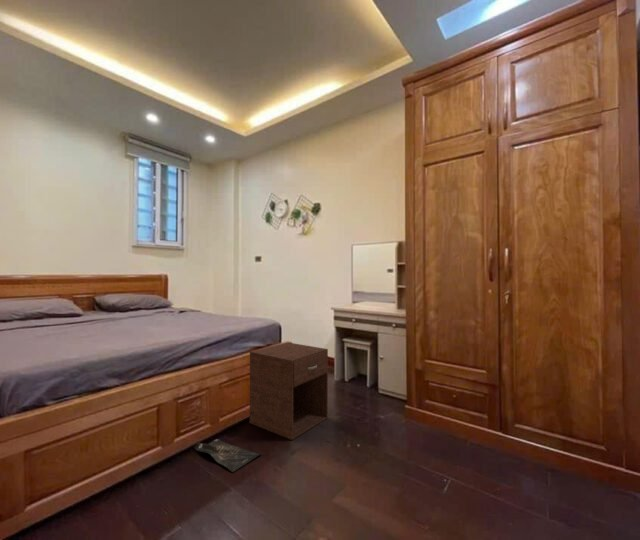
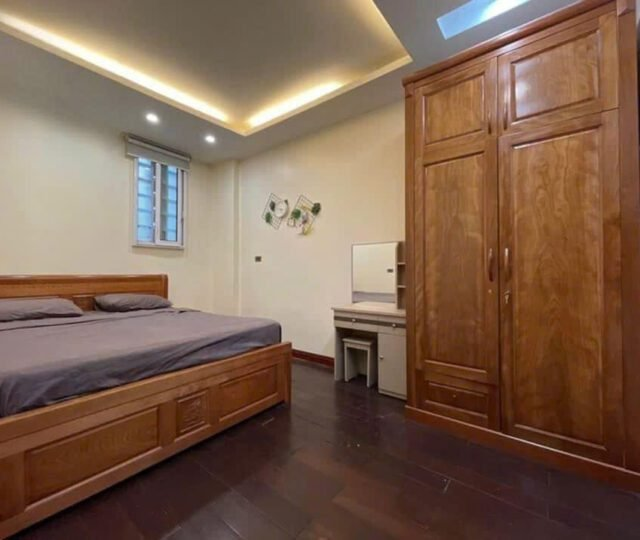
- bag (227, 449)
- nightstand (290, 385)
